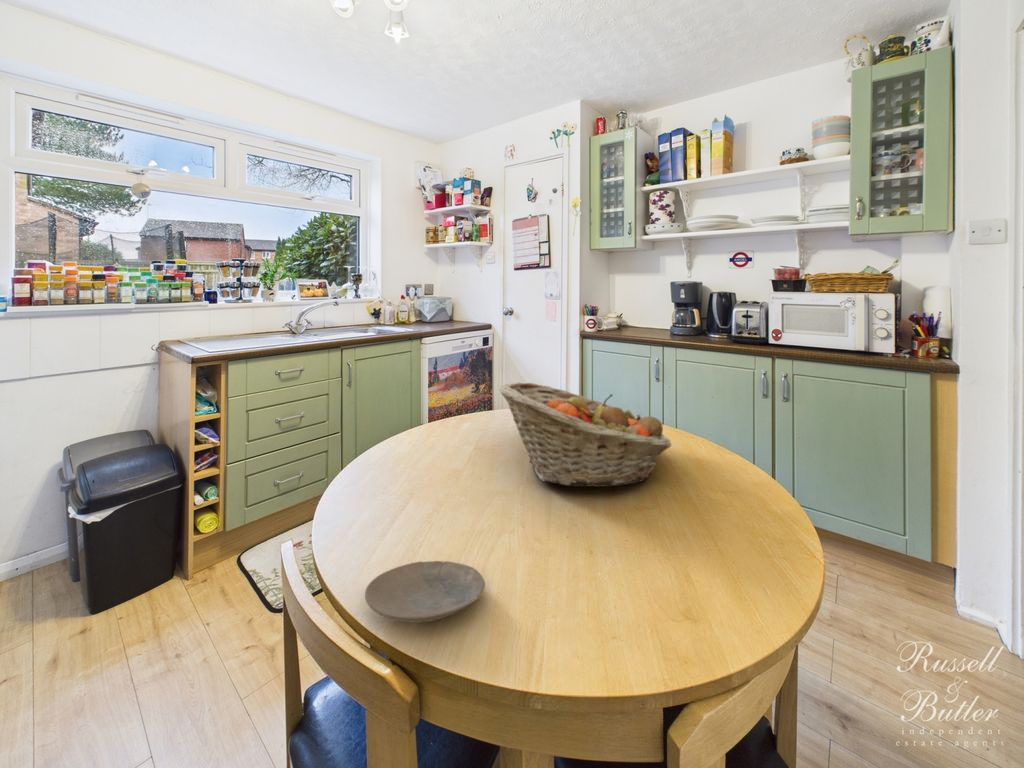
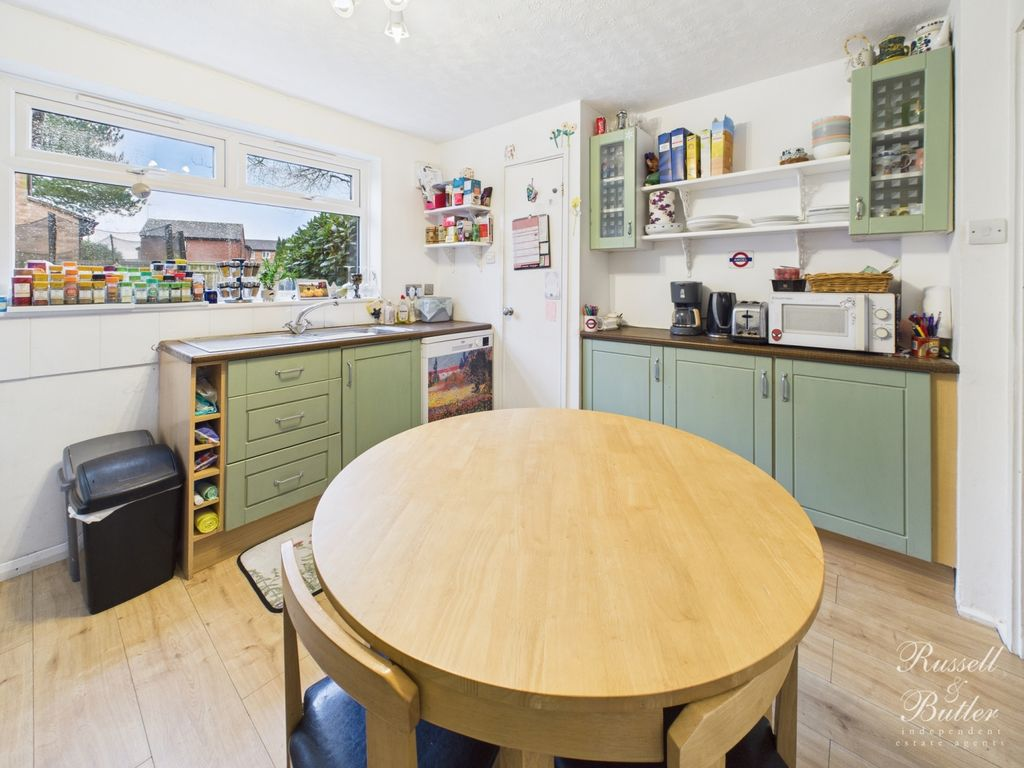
- plate (426, 594)
- fruit basket (583, 426)
